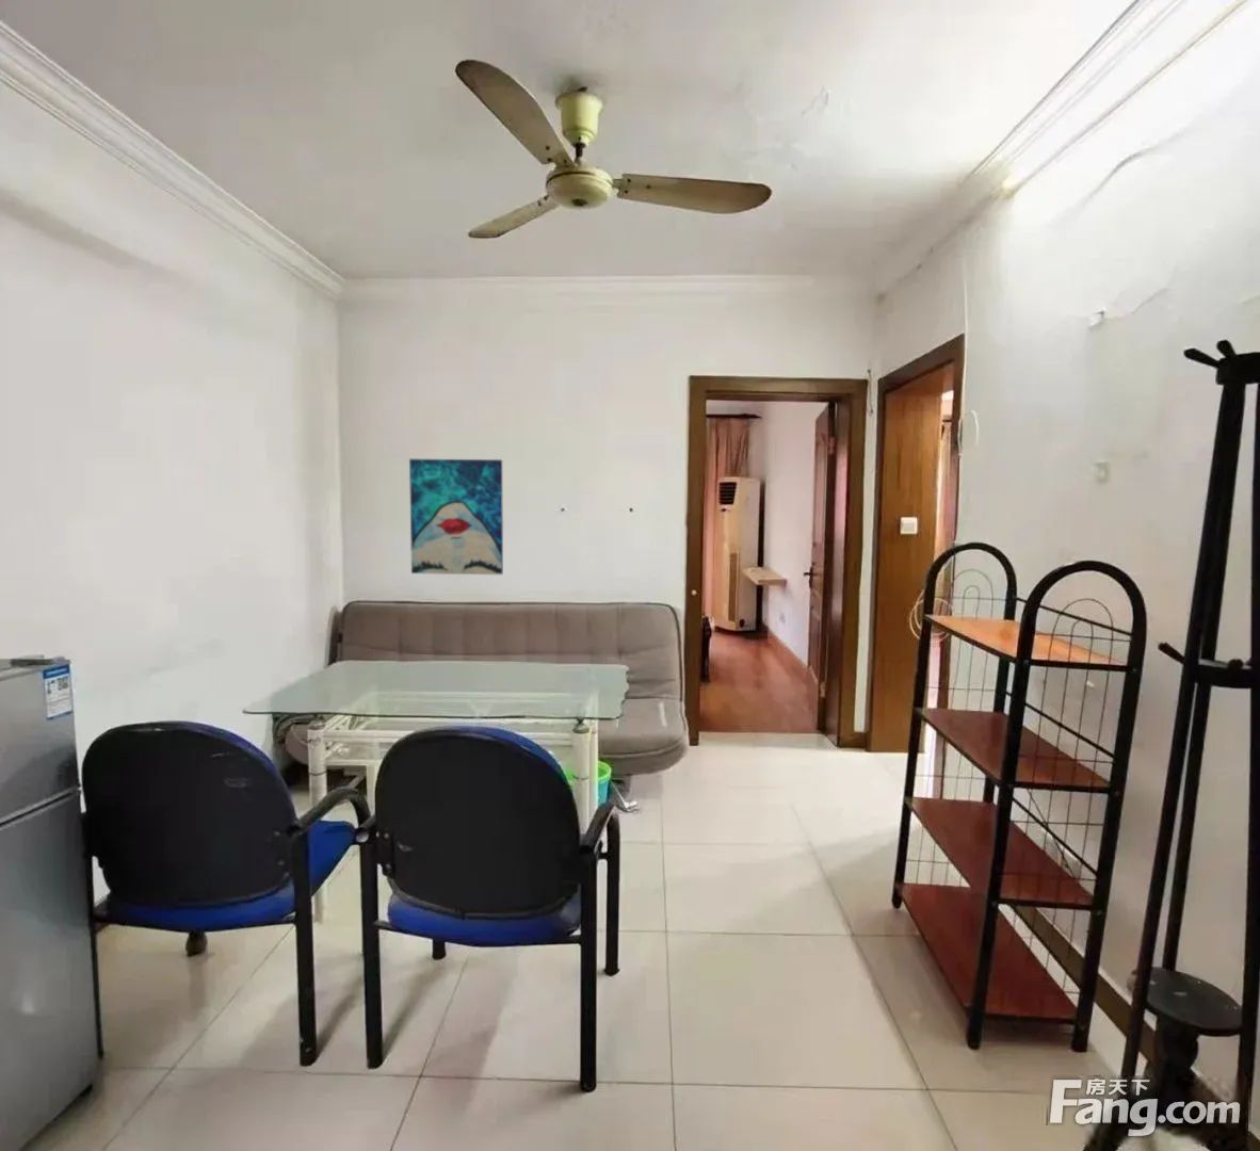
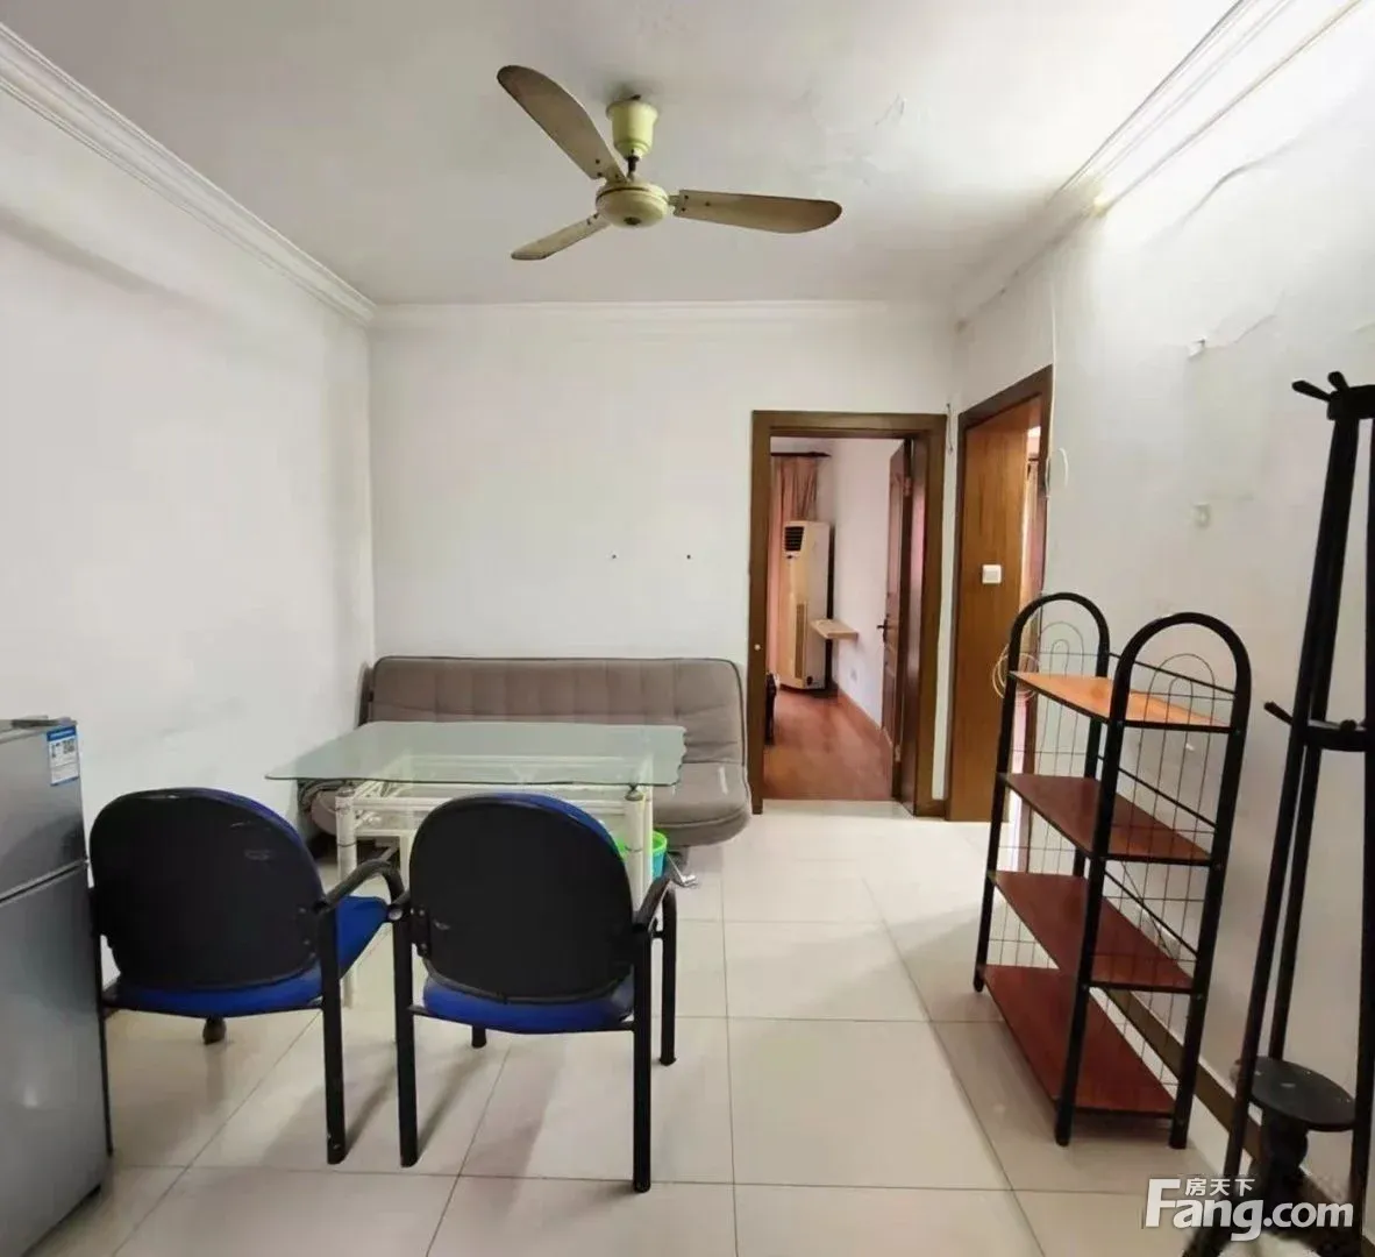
- wall art (457, 517)
